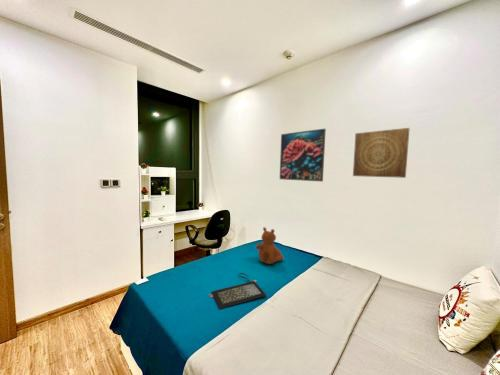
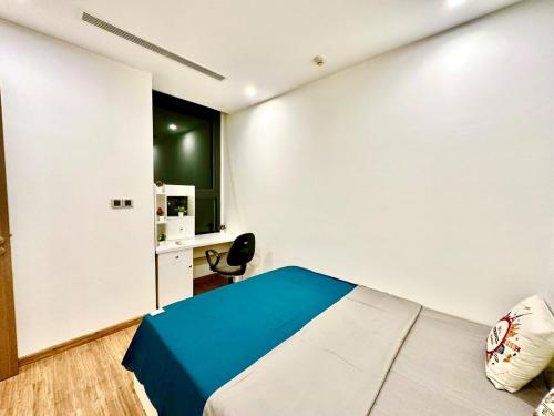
- wall art (379, 154)
- teddy bear (271, 244)
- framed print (300, 156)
- clutch bag (240, 292)
